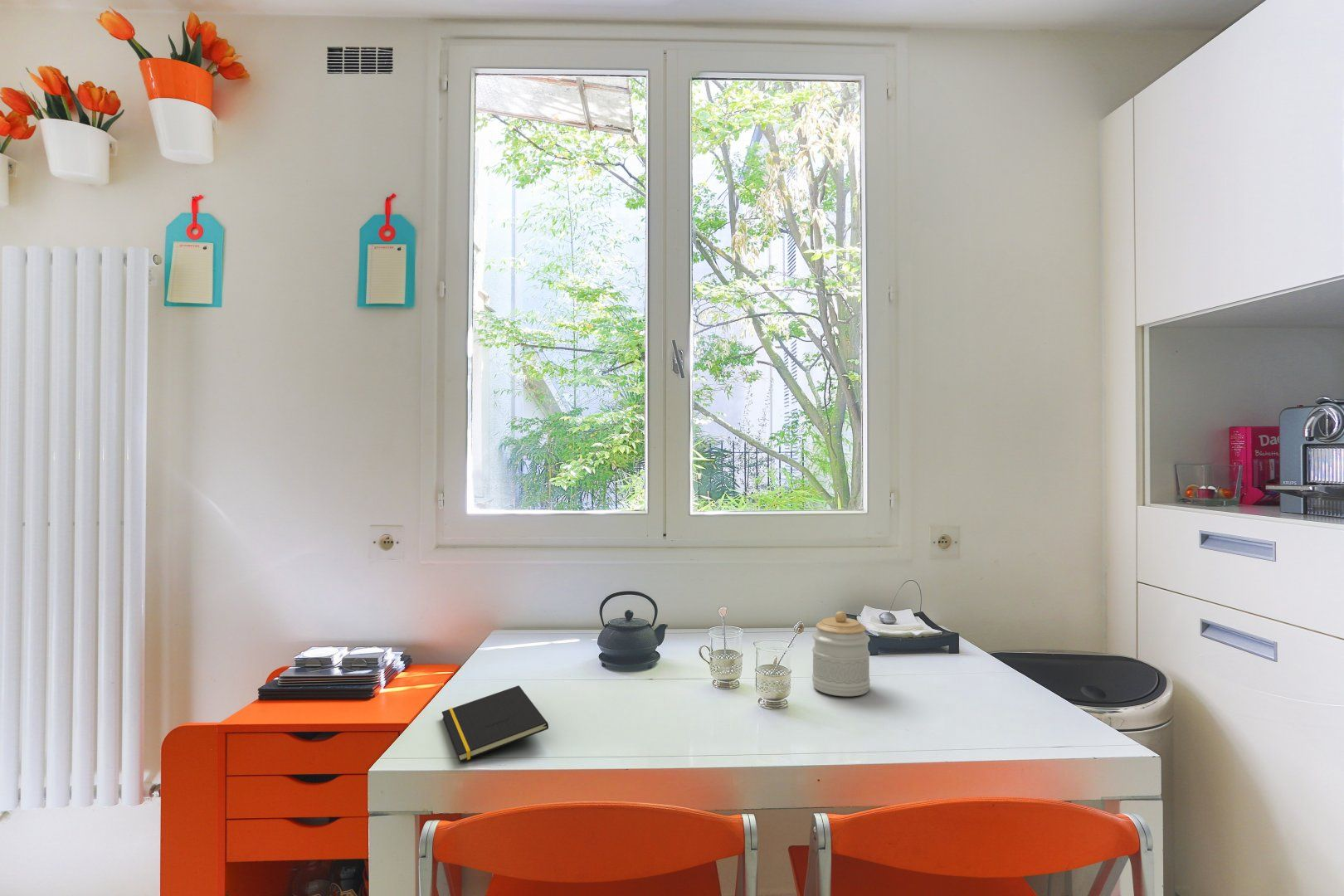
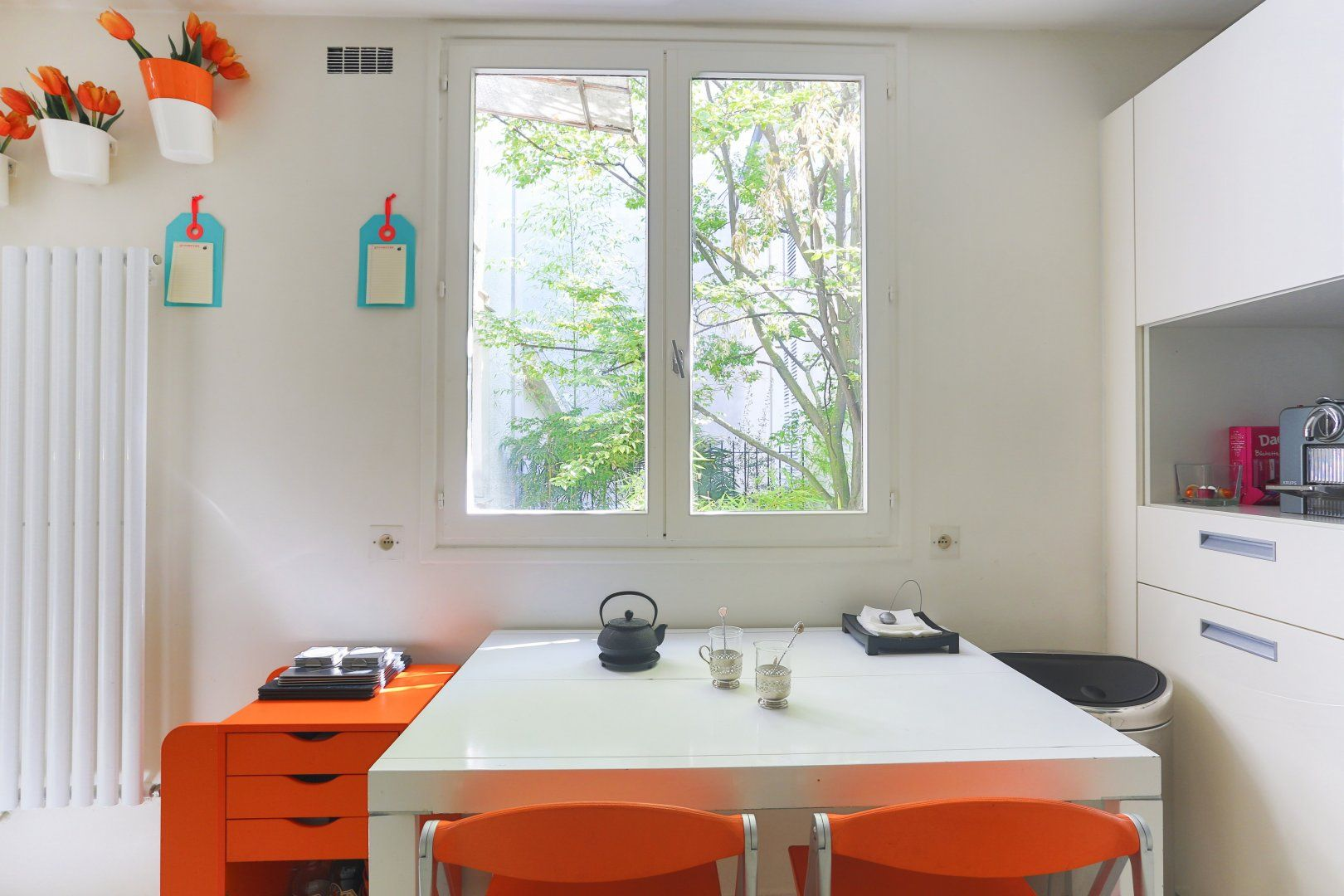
- notepad (492, 719)
- jar (840, 650)
